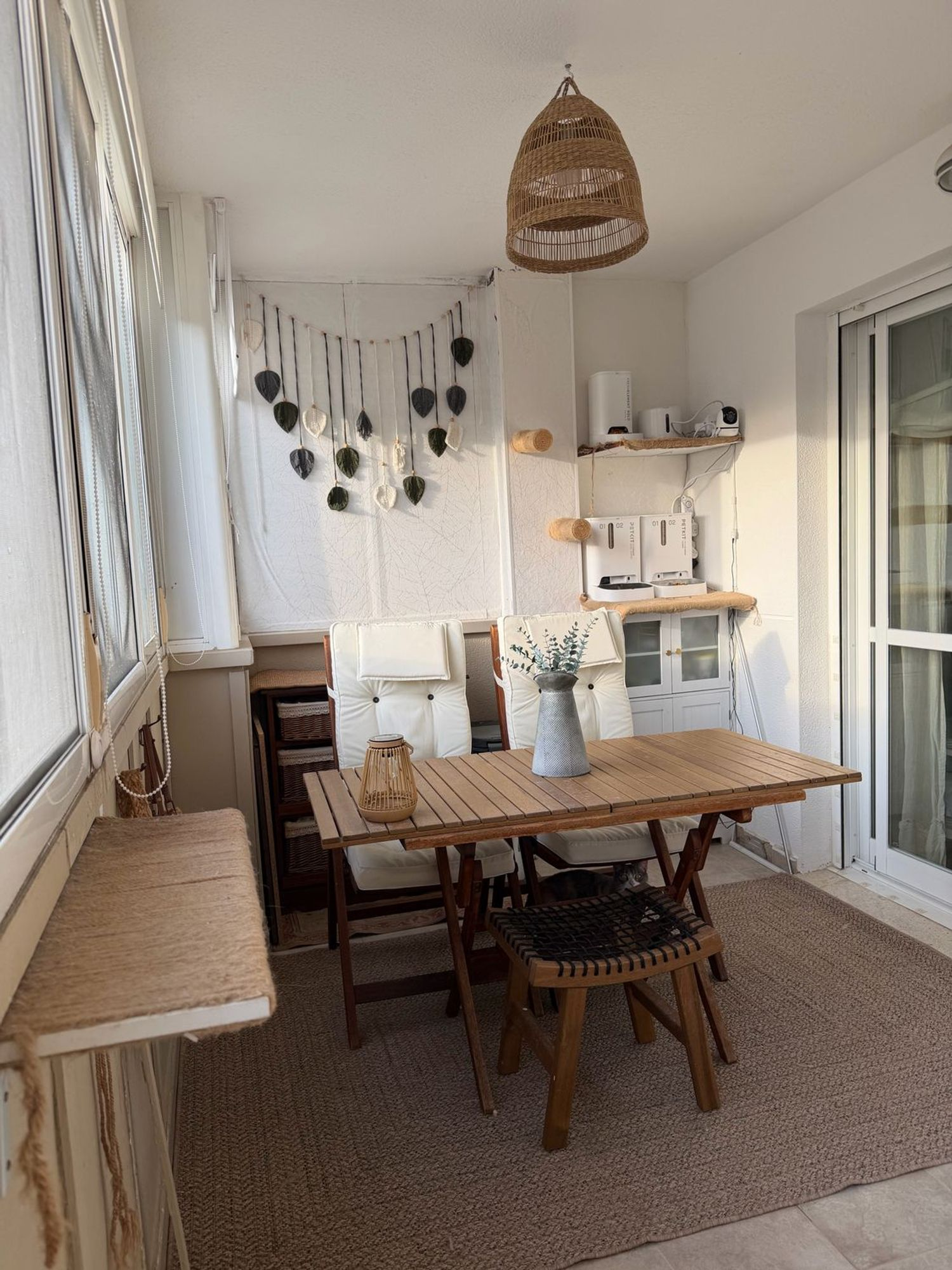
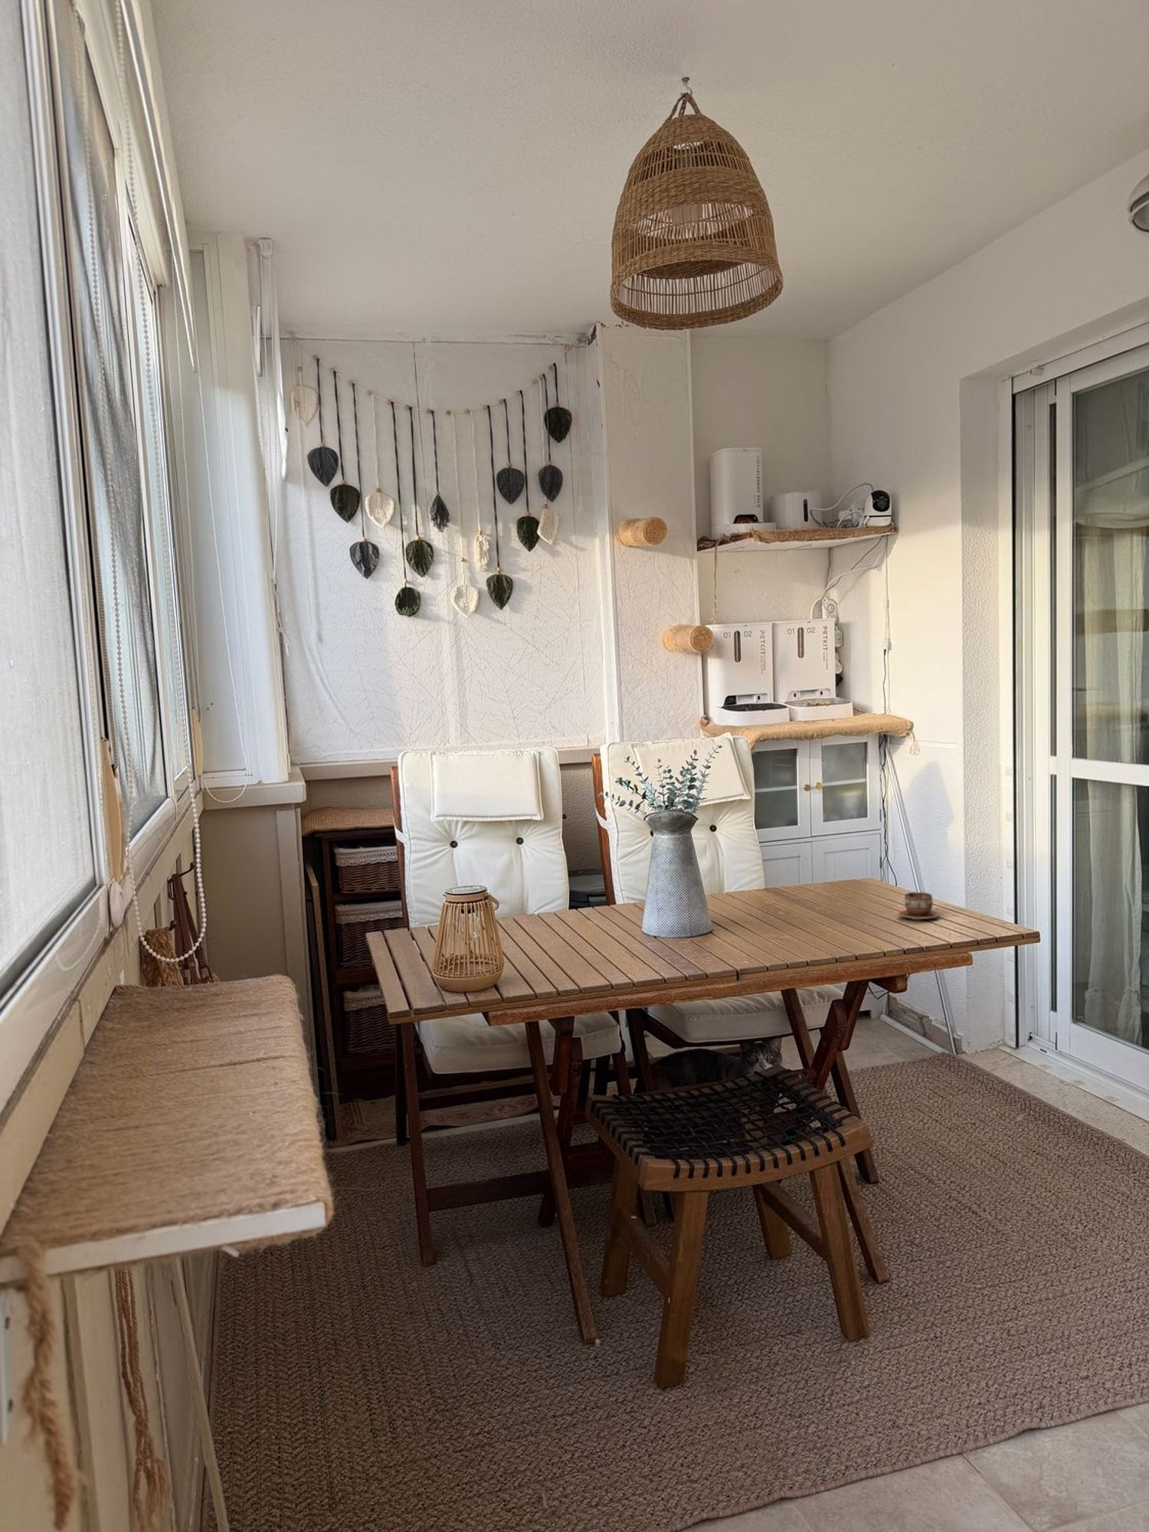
+ cup (917, 906)
